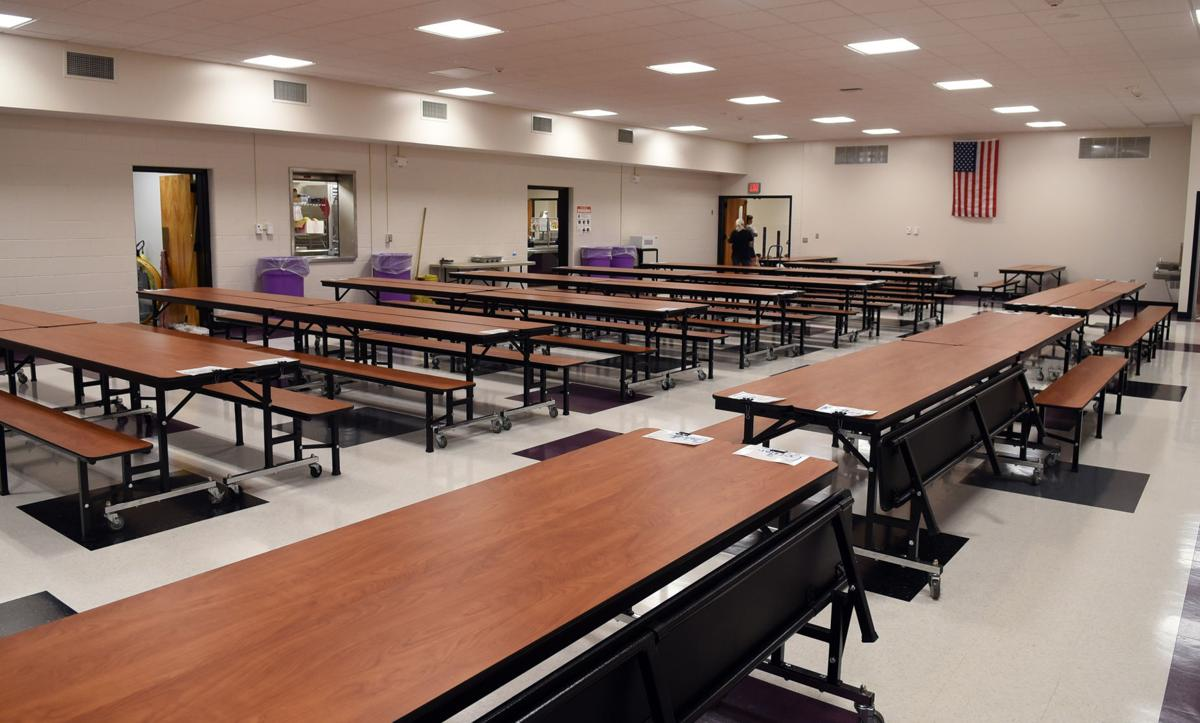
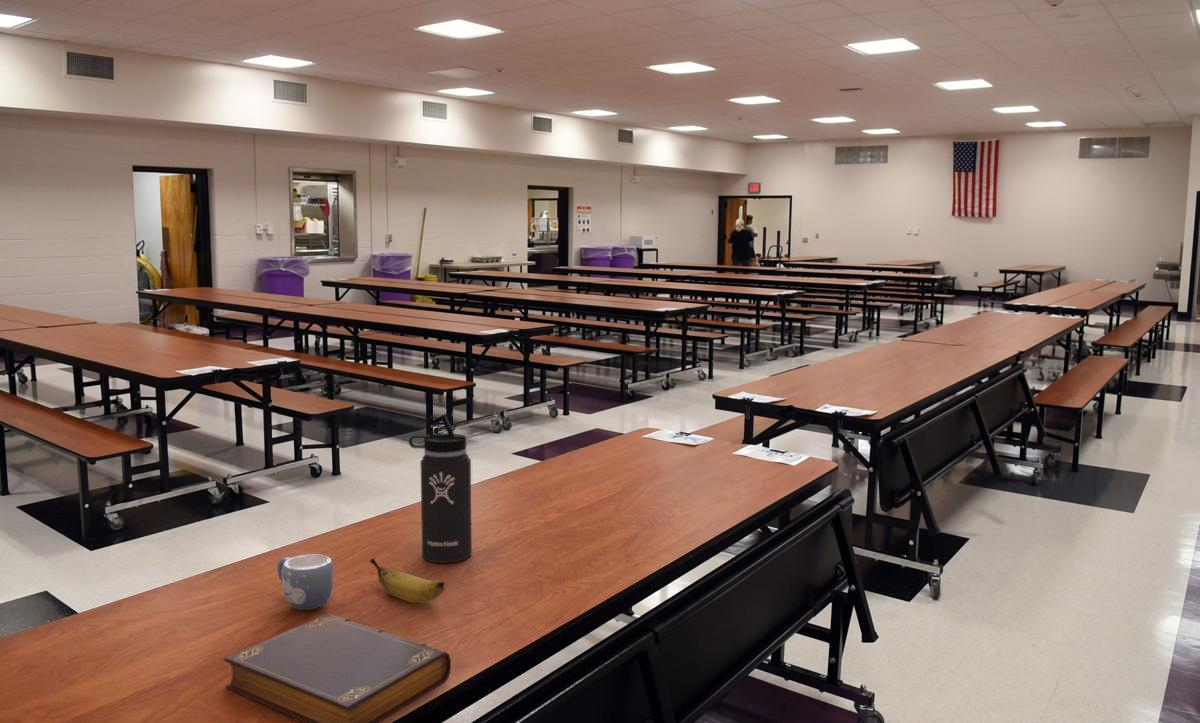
+ banana (409, 583)
+ mug (301, 580)
+ book (340, 667)
+ thermos bottle (440, 484)
